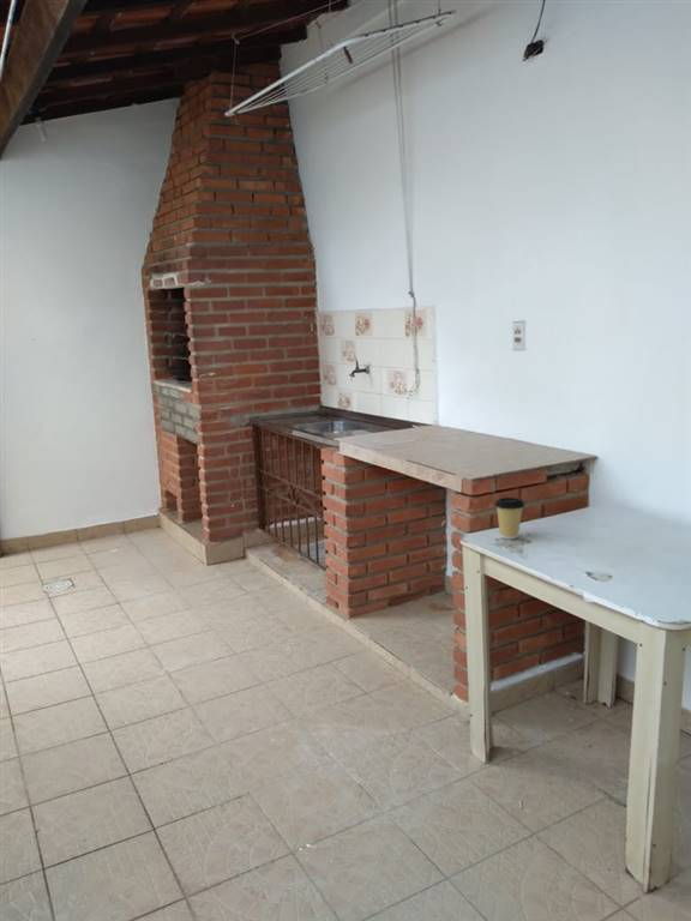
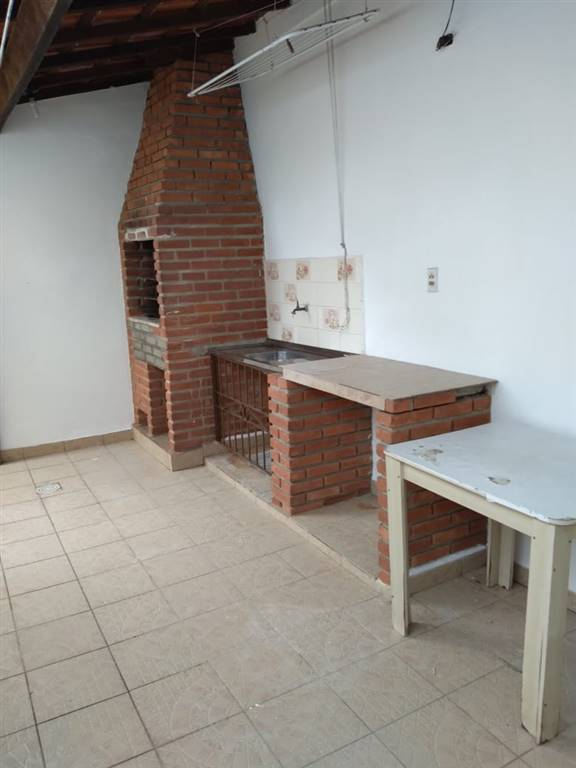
- coffee cup (509, 517)
